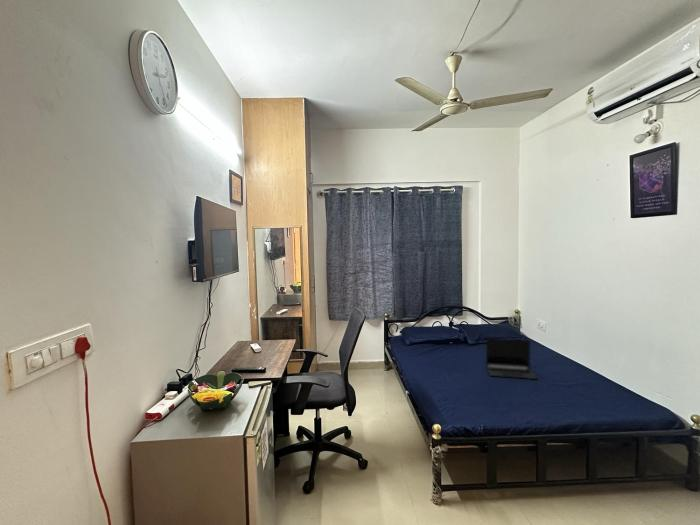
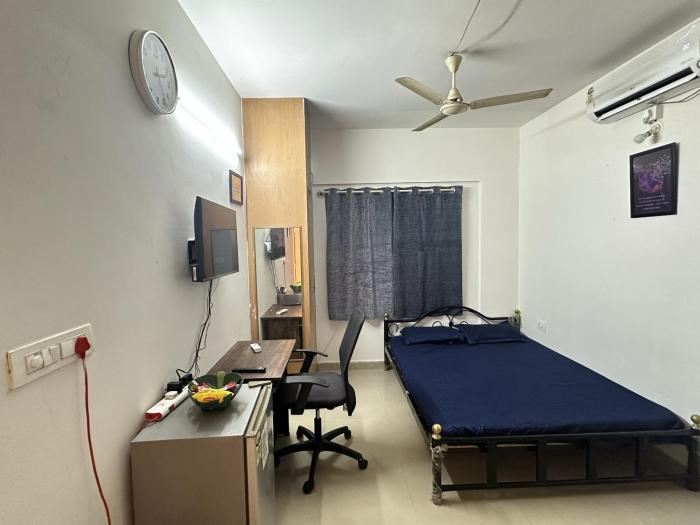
- laptop (510, 357)
